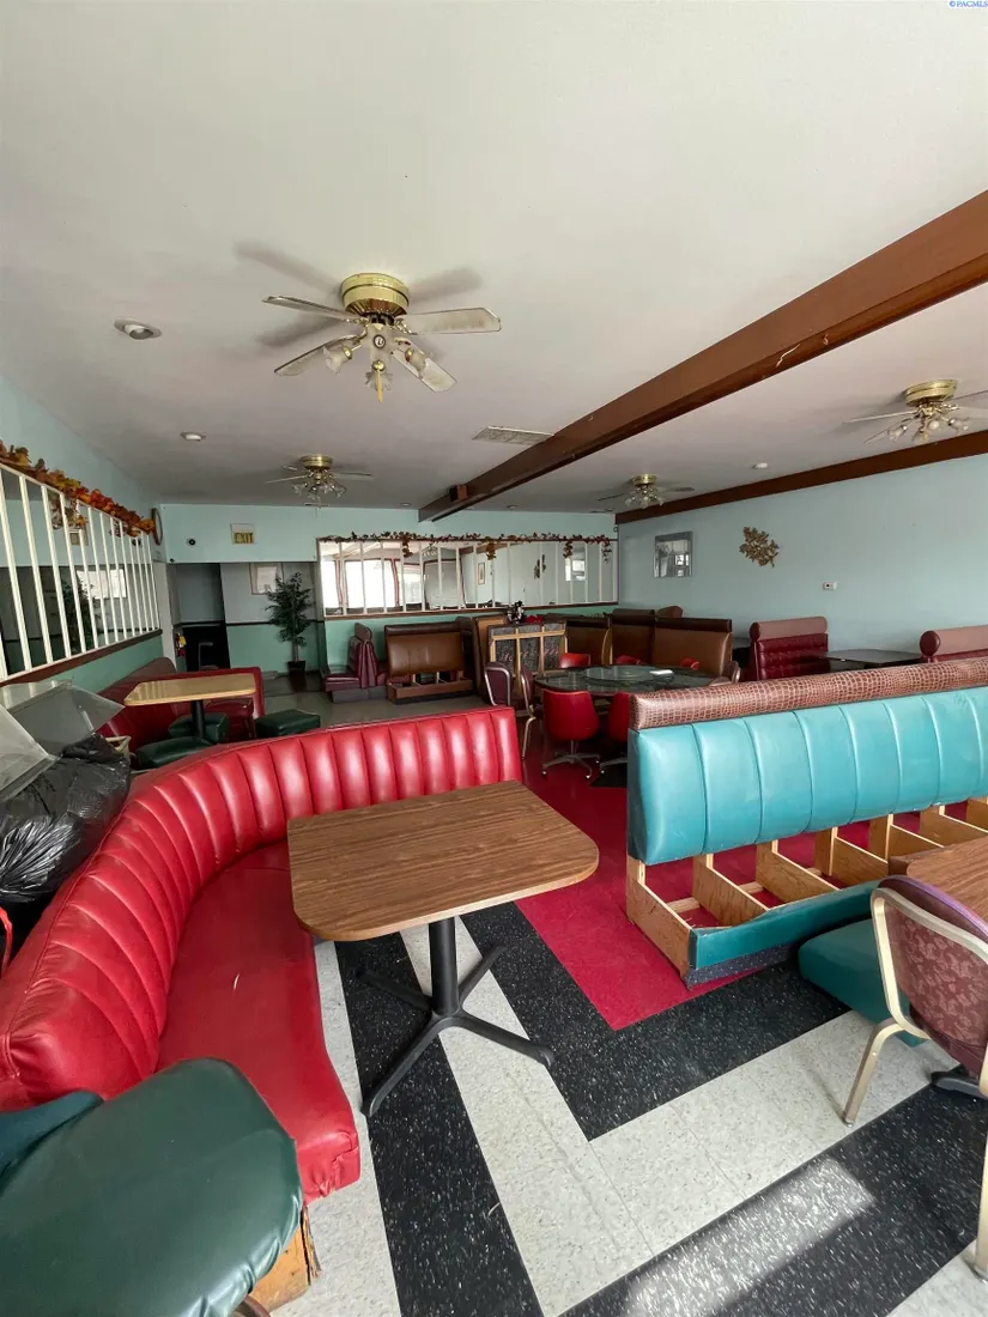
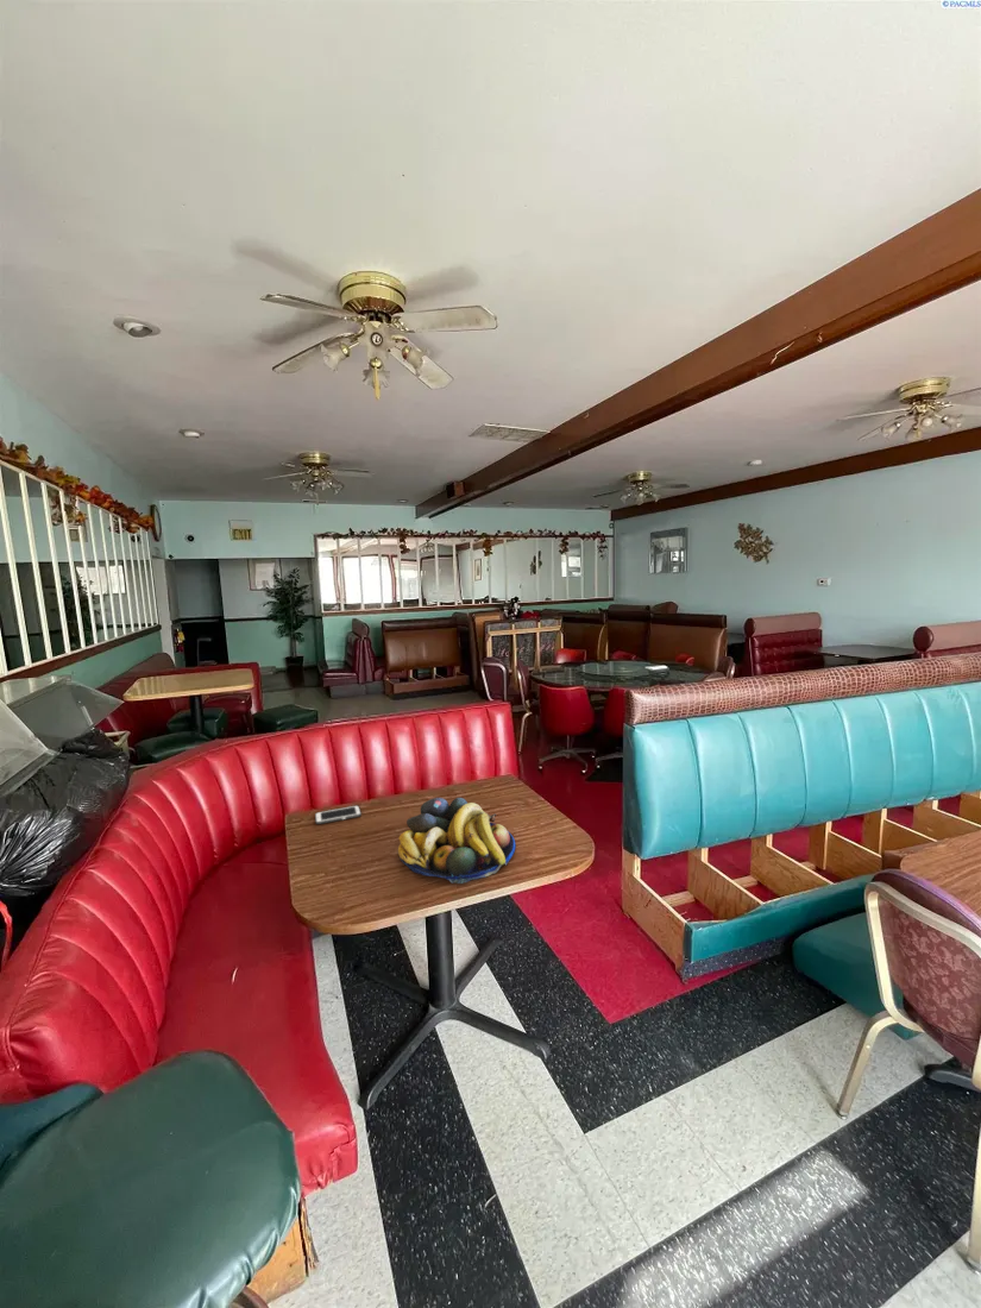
+ cell phone (338, 815)
+ fruit bowl (457, 826)
